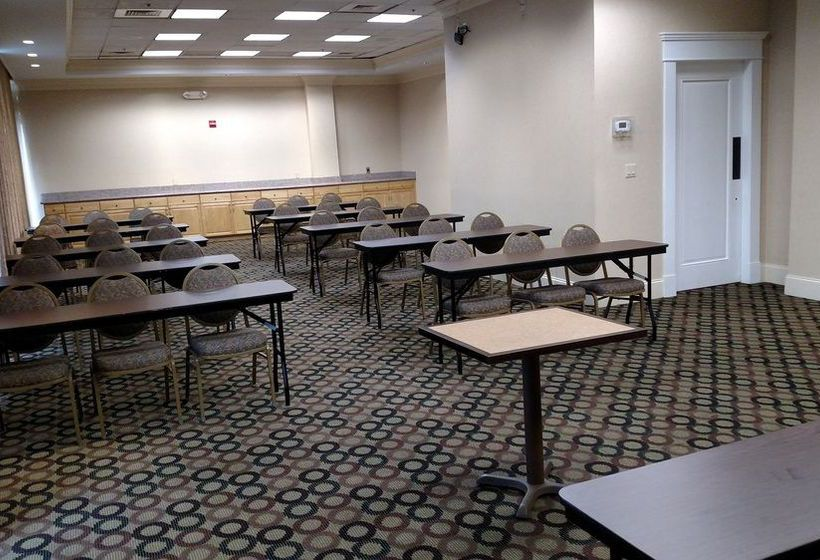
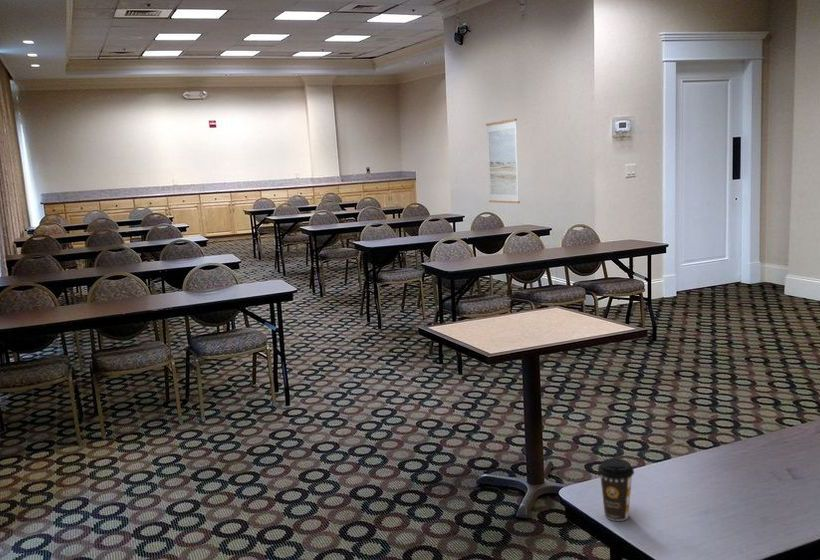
+ coffee cup (616, 489)
+ wall art (502, 162)
